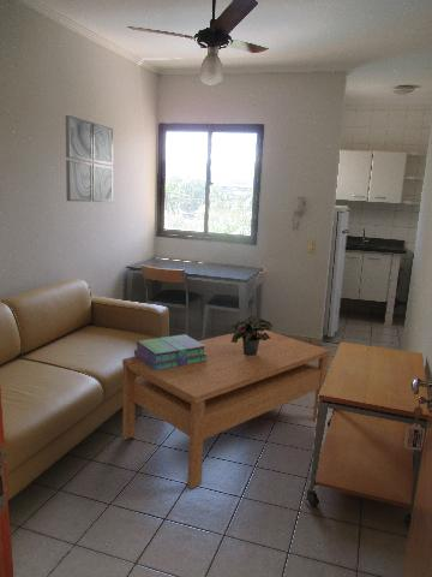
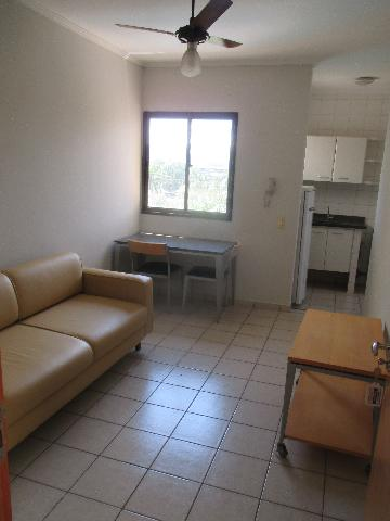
- wall art (91, 161)
- potted plant (250, 335)
- stack of books (170, 350)
- coffee table (230, 392)
